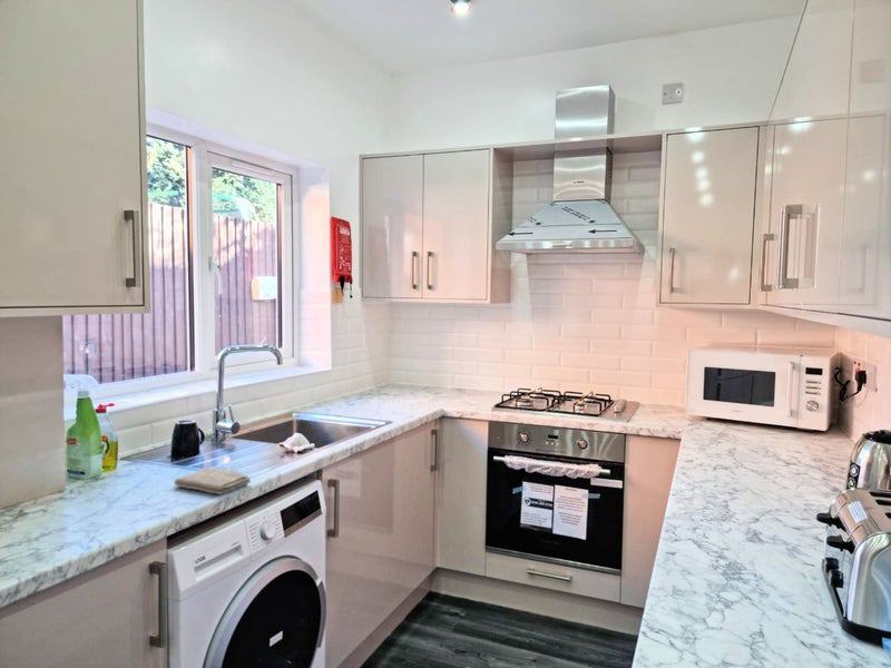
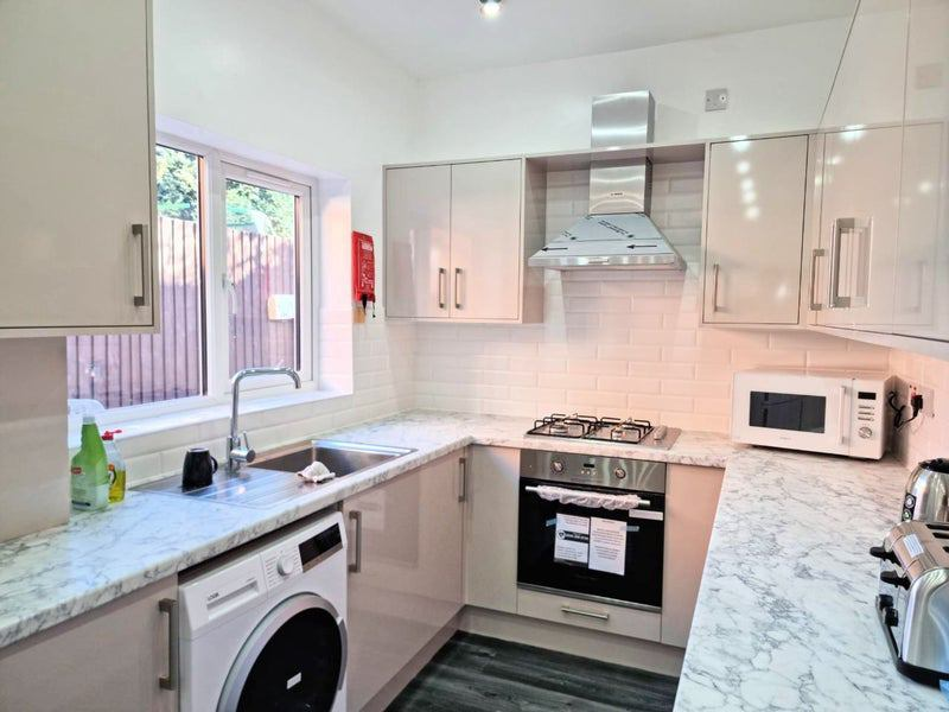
- washcloth (213, 480)
